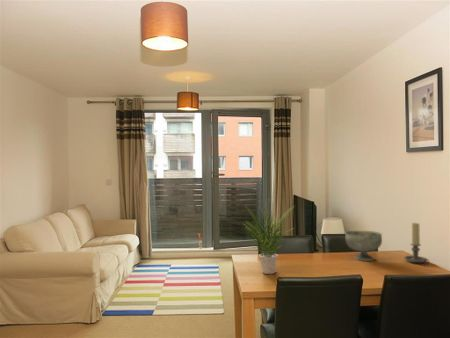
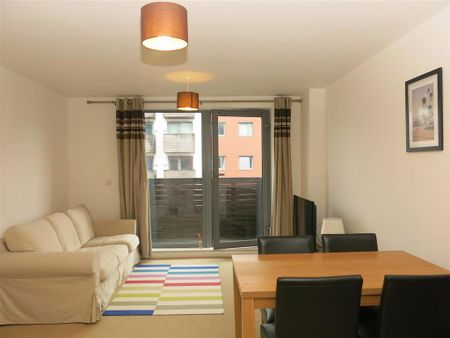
- decorative bowl (363, 245)
- potted plant (267, 238)
- candle holder (417, 242)
